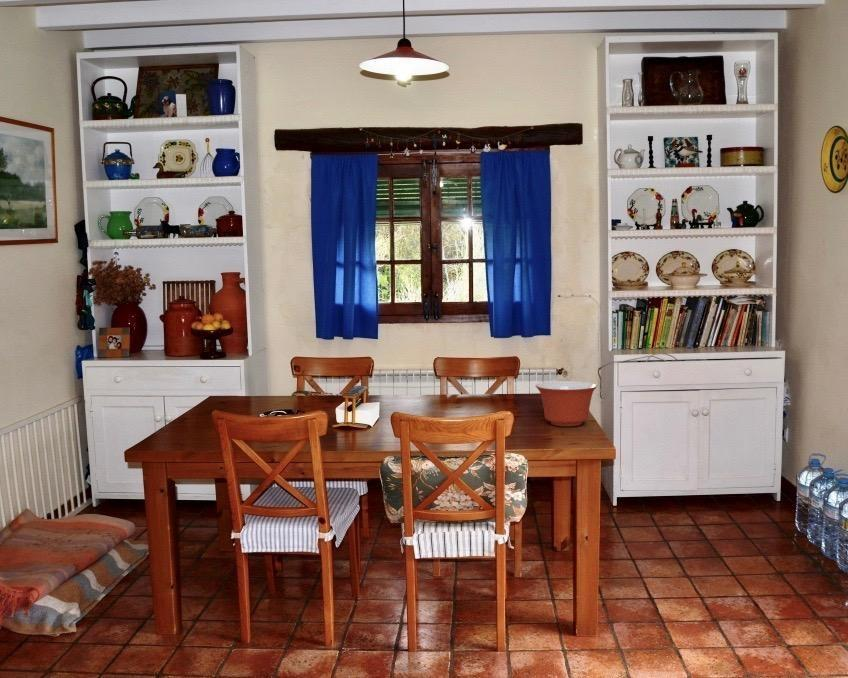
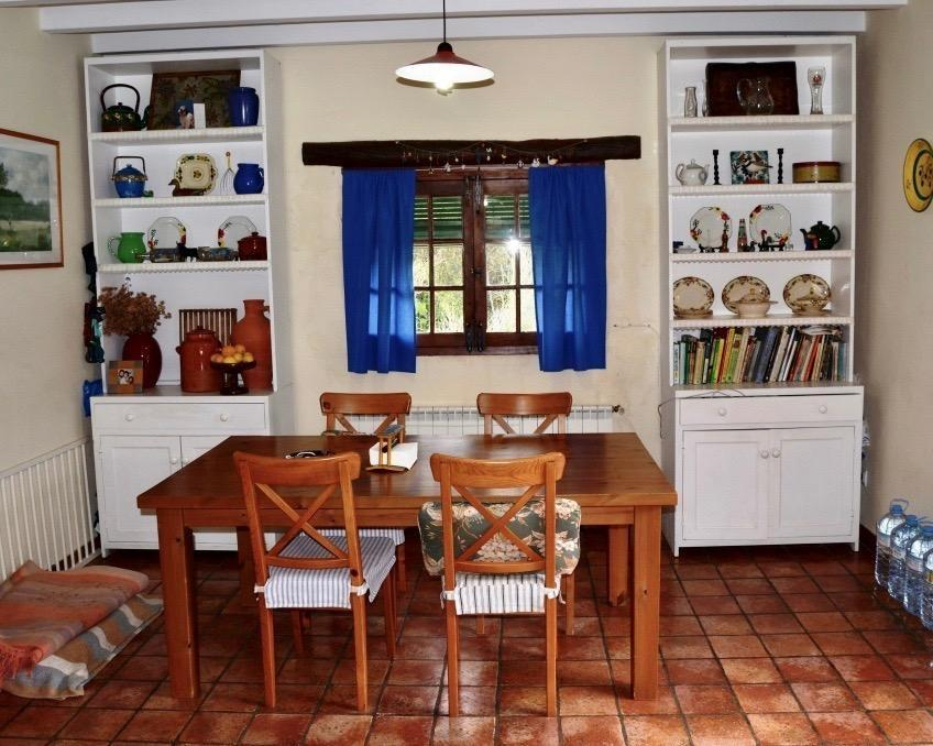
- mixing bowl (566, 404)
